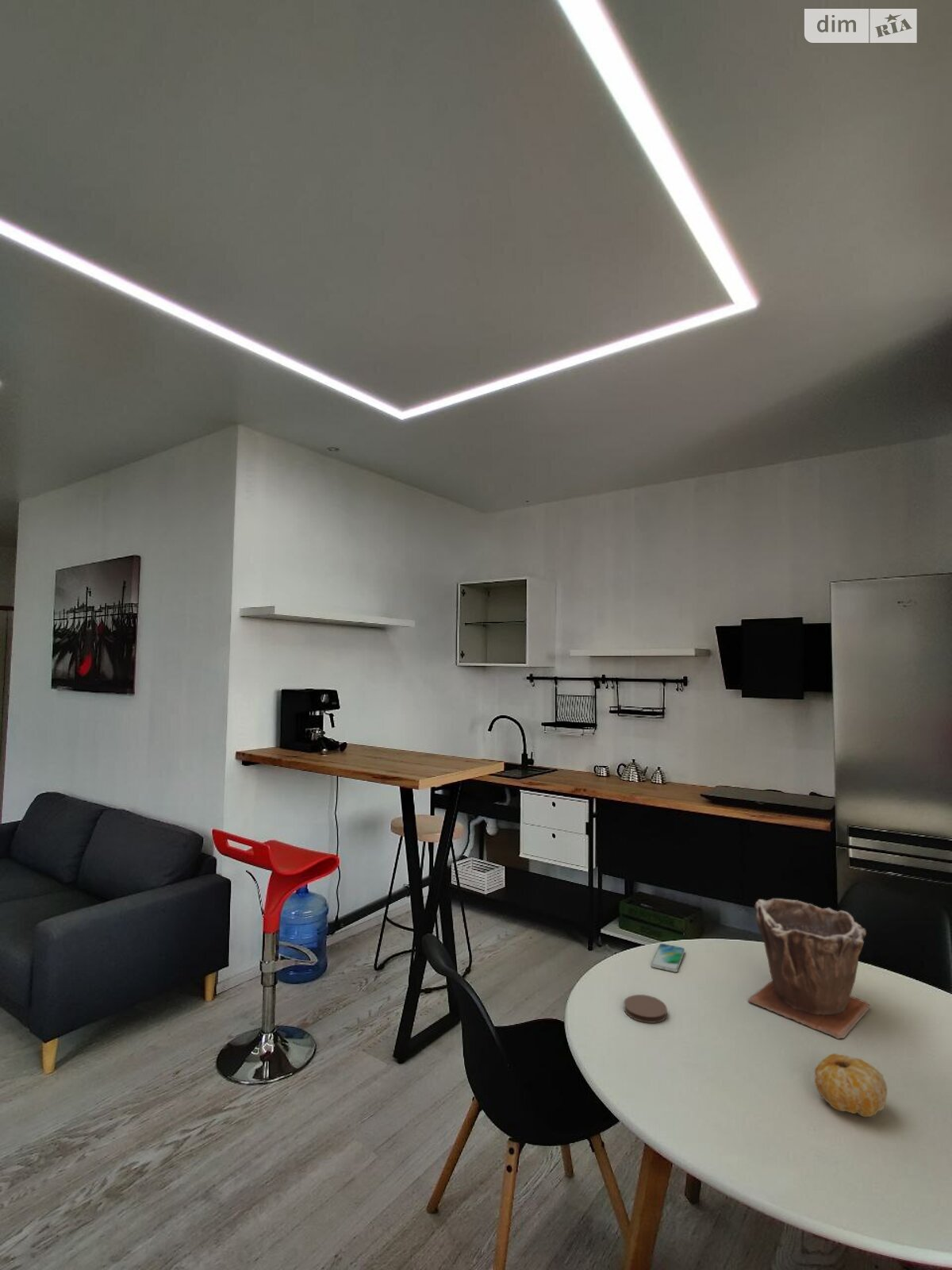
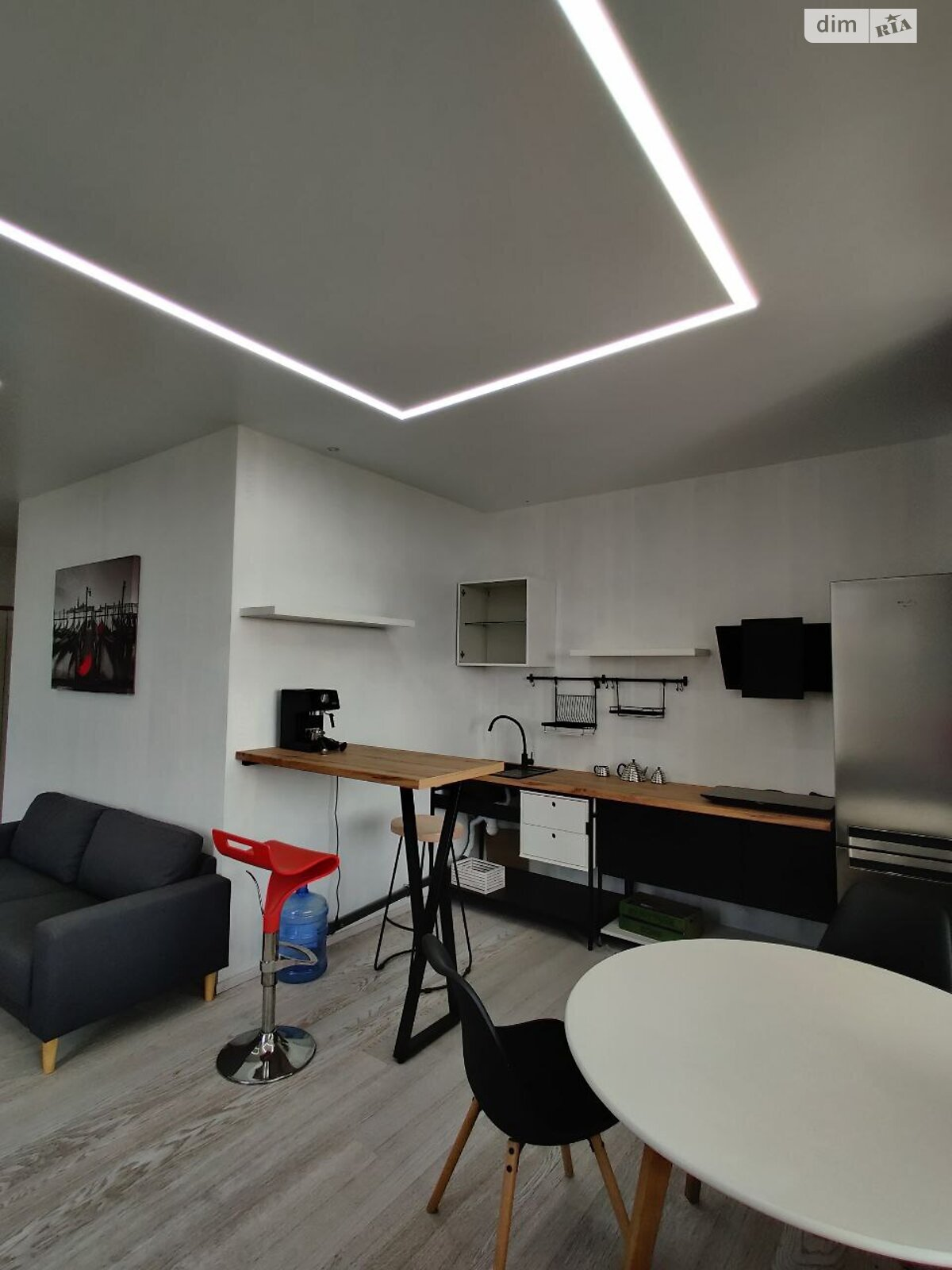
- fruit (850, 1082)
- smartphone (668, 956)
- coaster (645, 1008)
- plant pot (808, 957)
